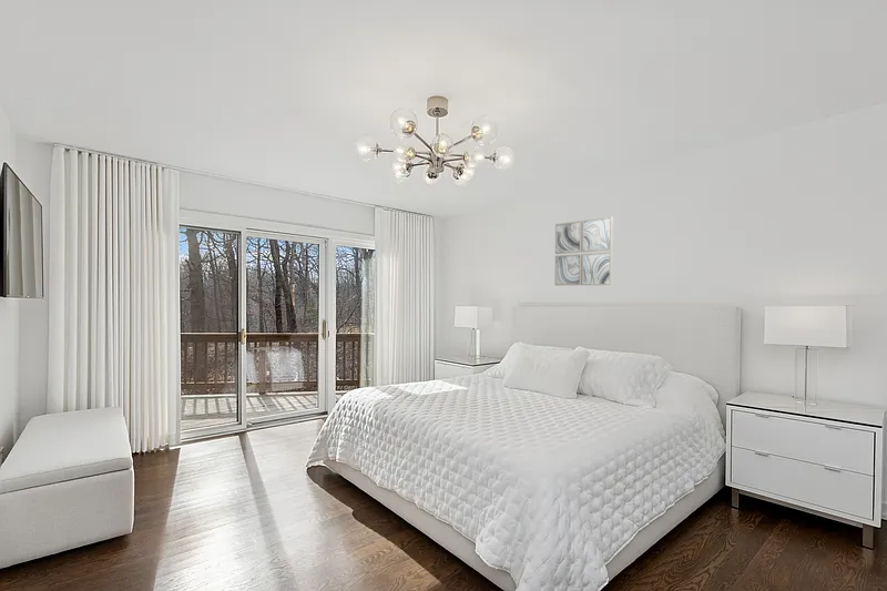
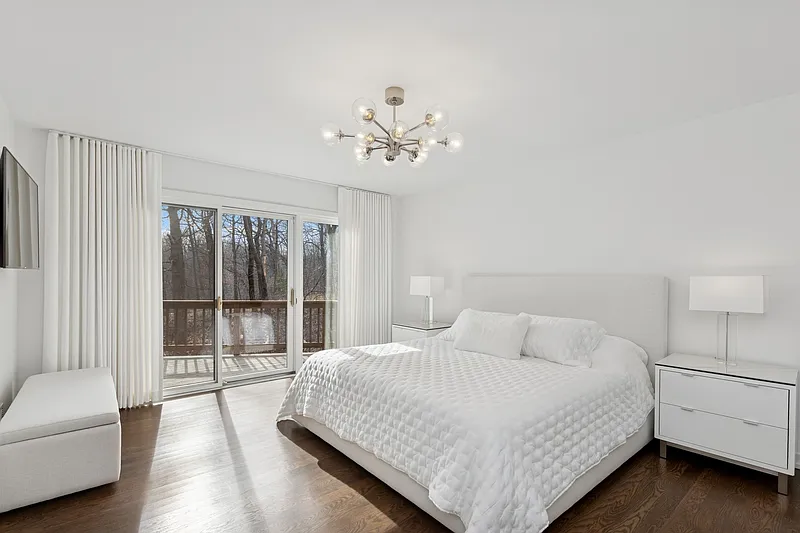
- wall art (581, 252)
